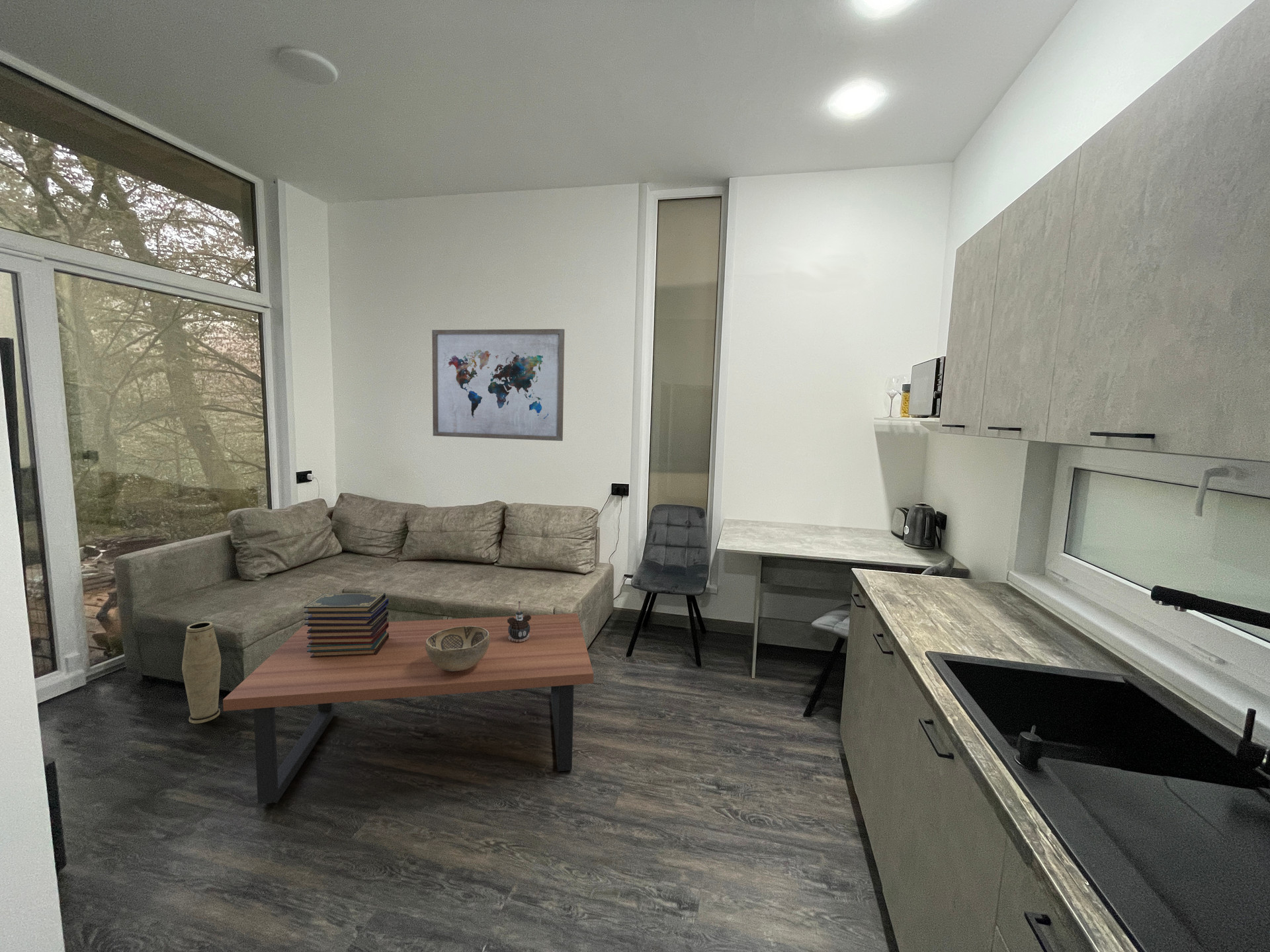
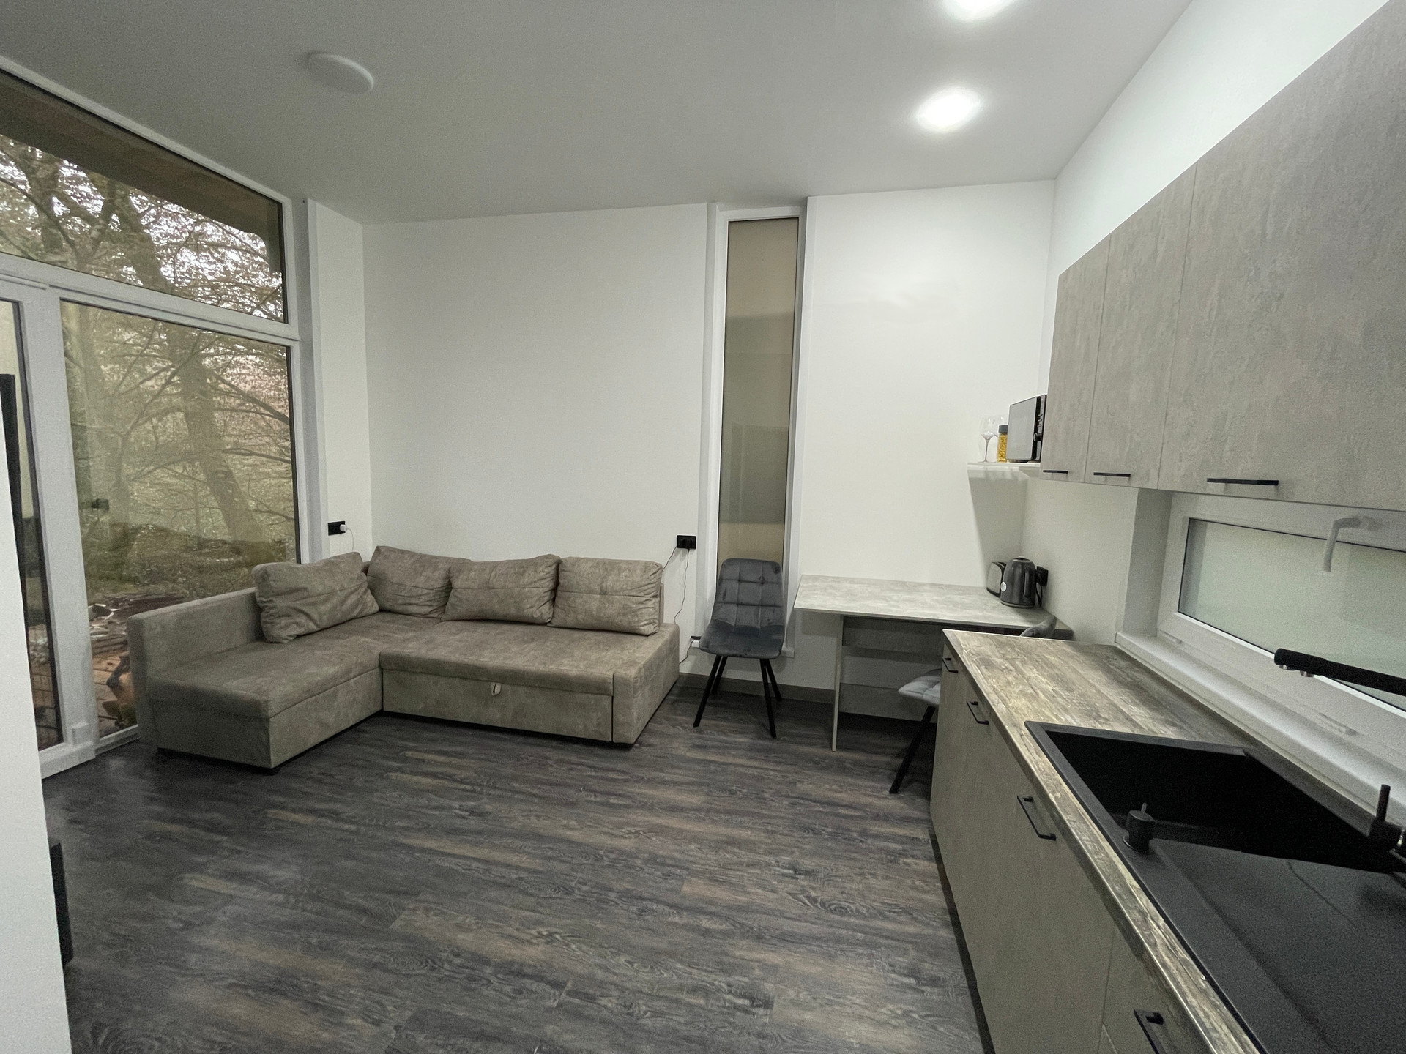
- book stack (348, 623)
- wall art (496, 384)
- vase (202, 671)
- decorative bowl (458, 650)
- candle (519, 619)
- coffee table (436, 694)
